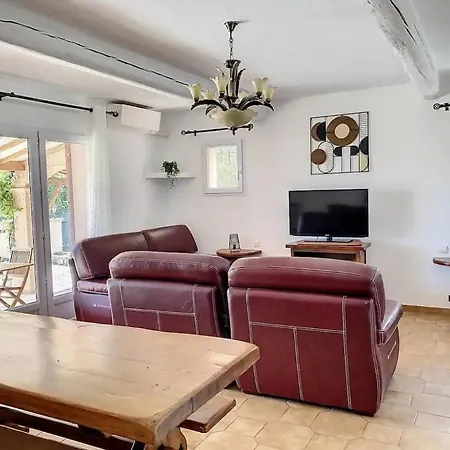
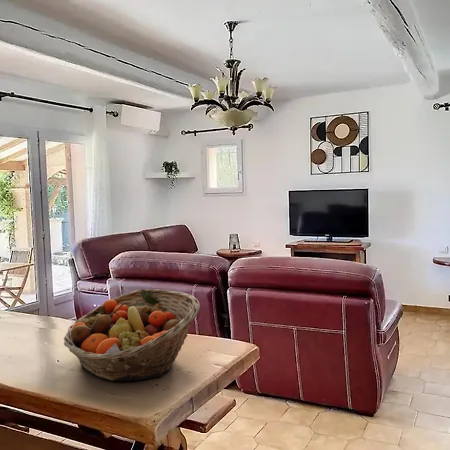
+ fruit basket (132, 330)
